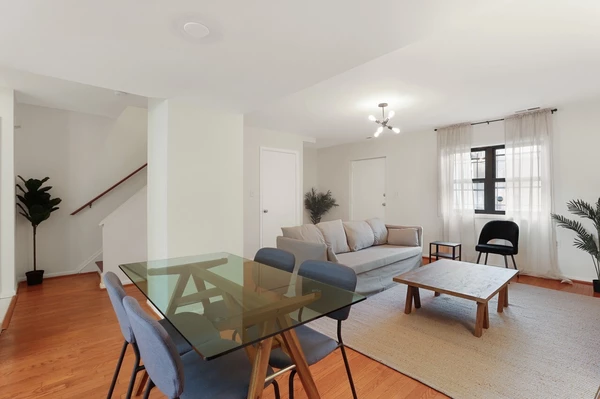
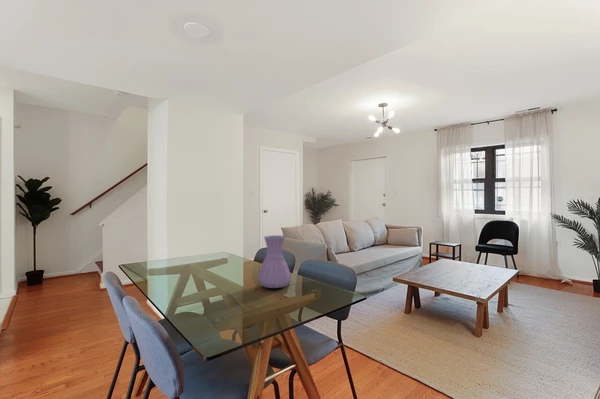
+ vase (274, 261)
